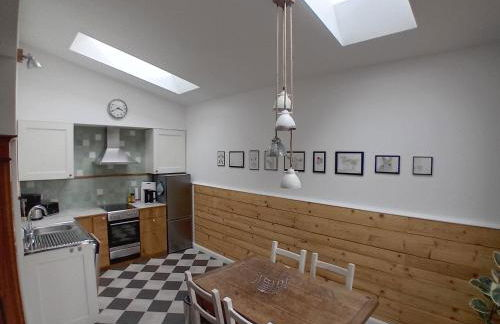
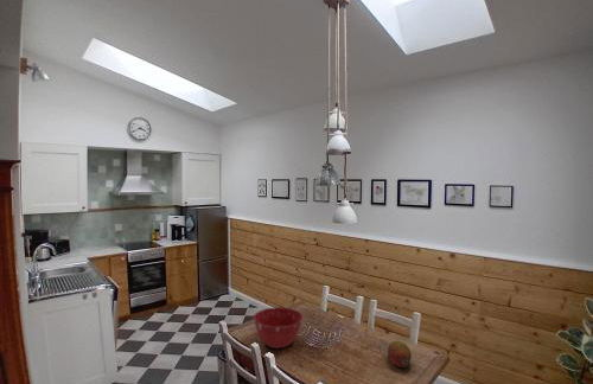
+ fruit (398, 352)
+ mixing bowl (278, 328)
